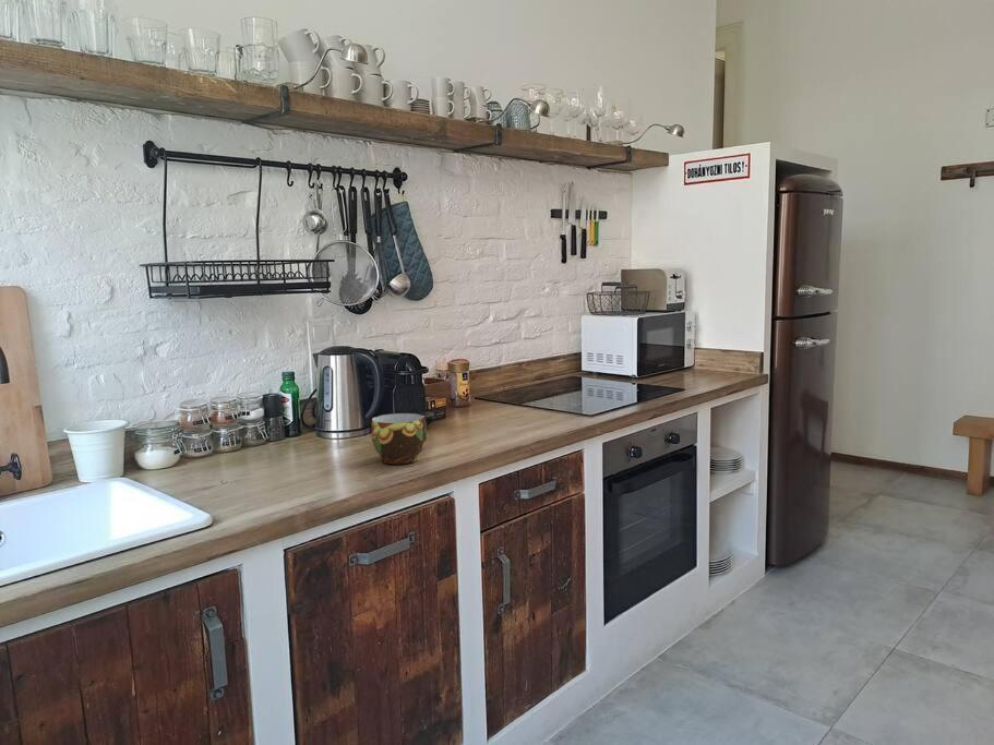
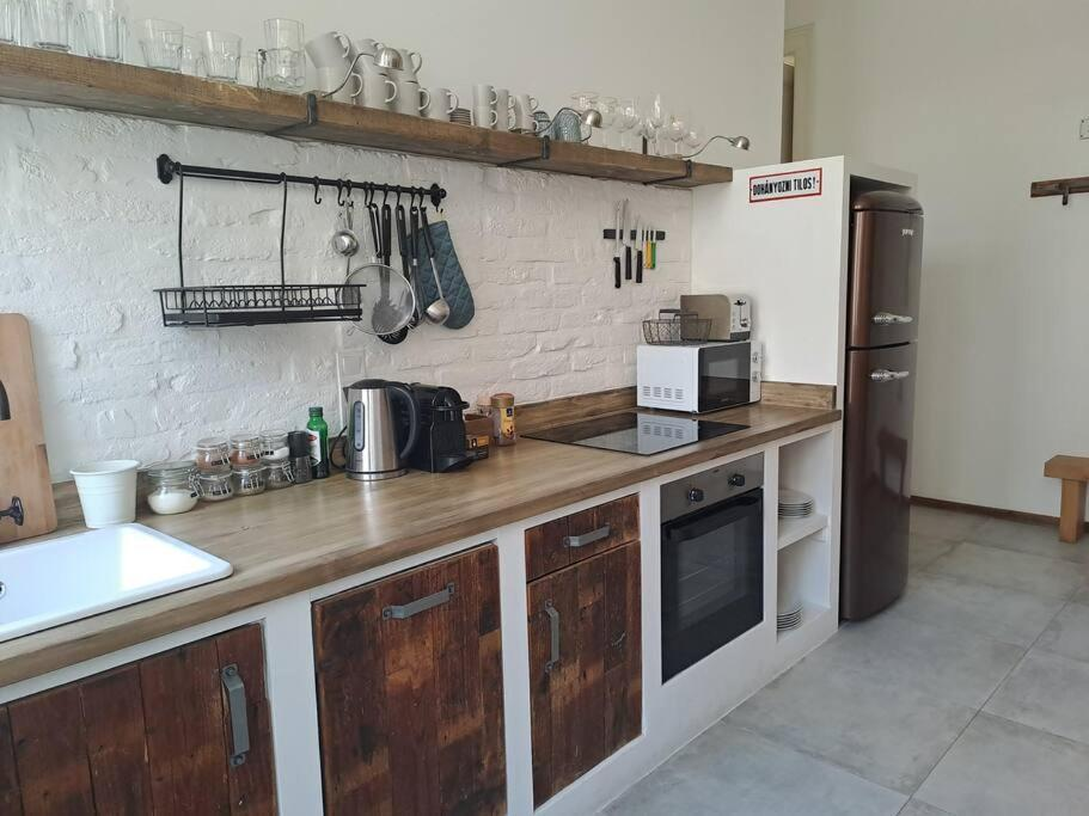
- cup (399, 437)
